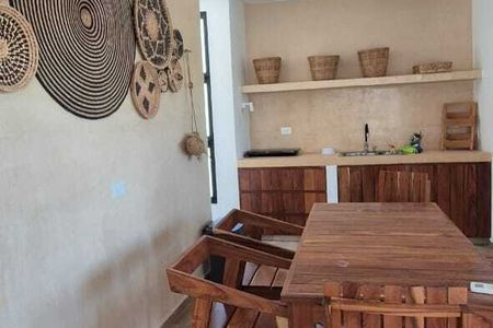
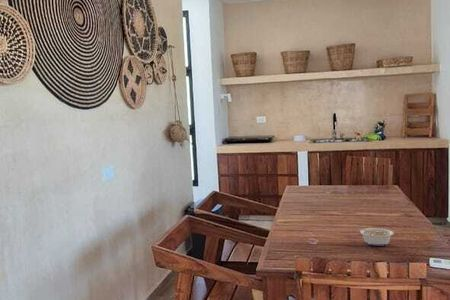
+ legume (375, 236)
